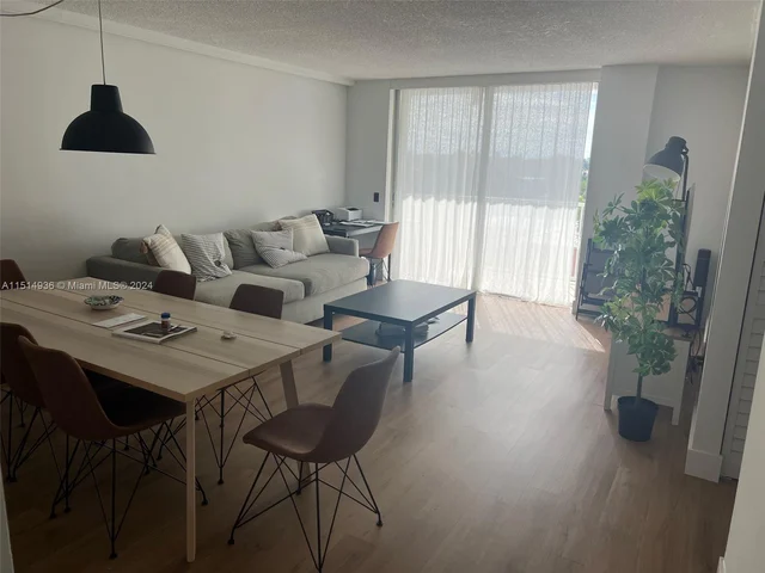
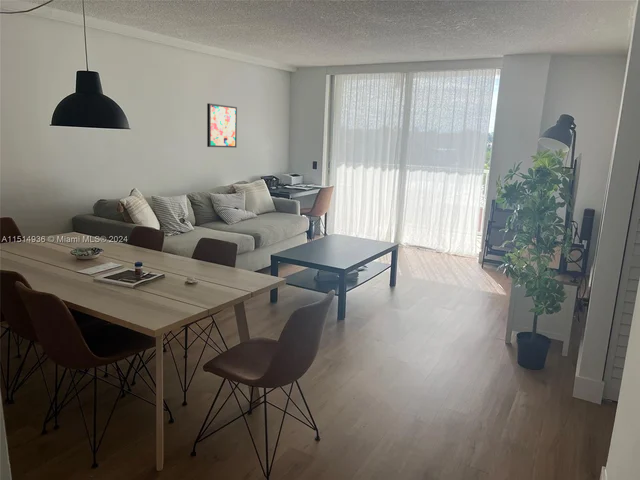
+ wall art (222, 126)
